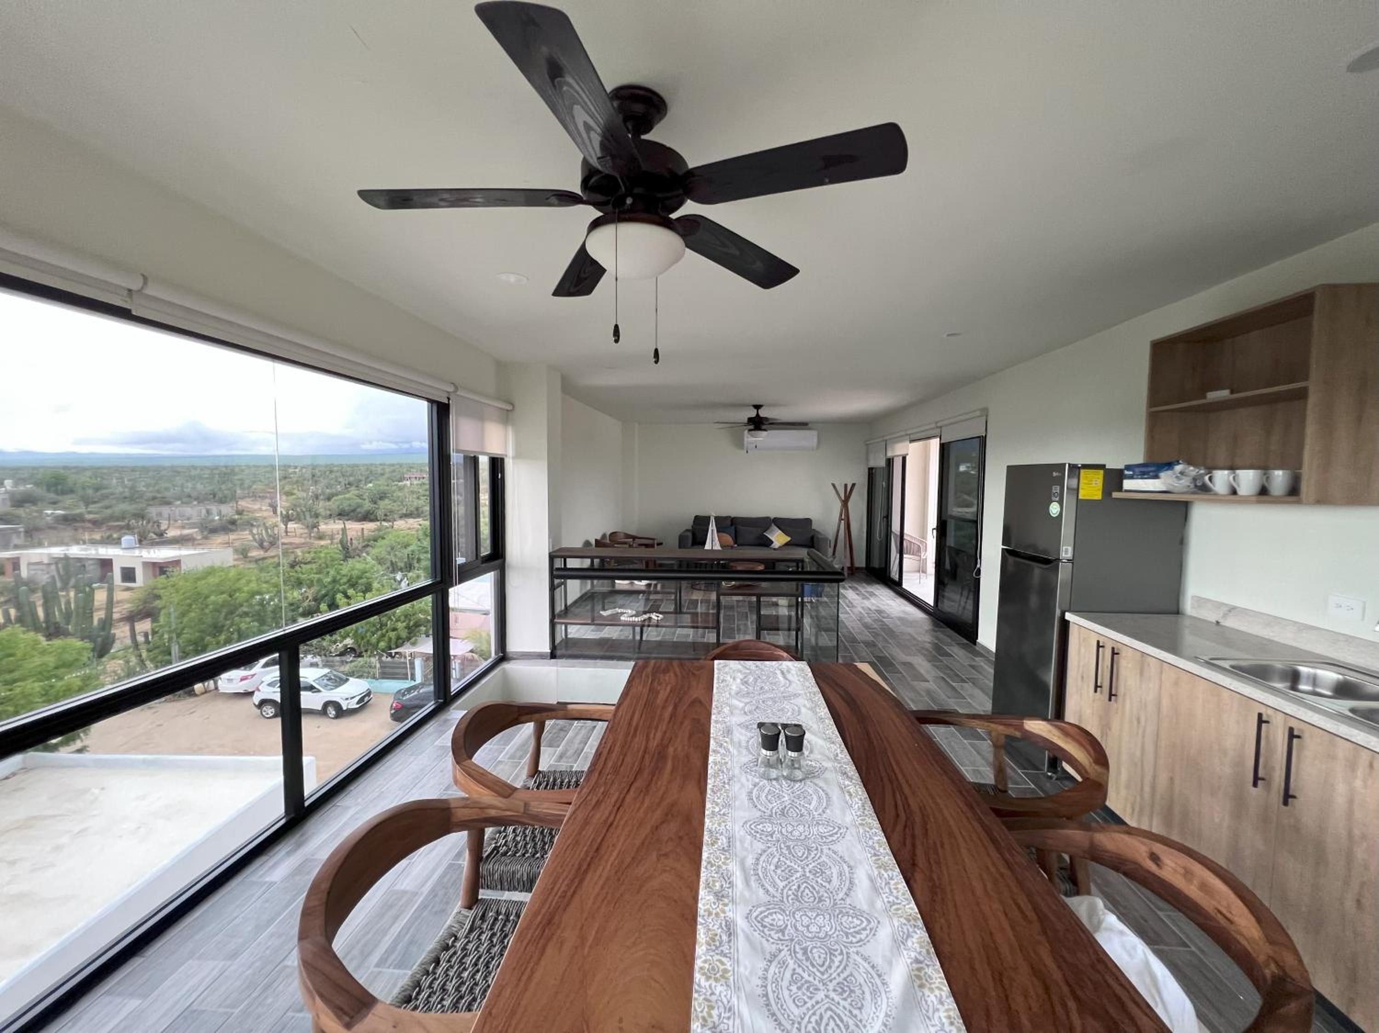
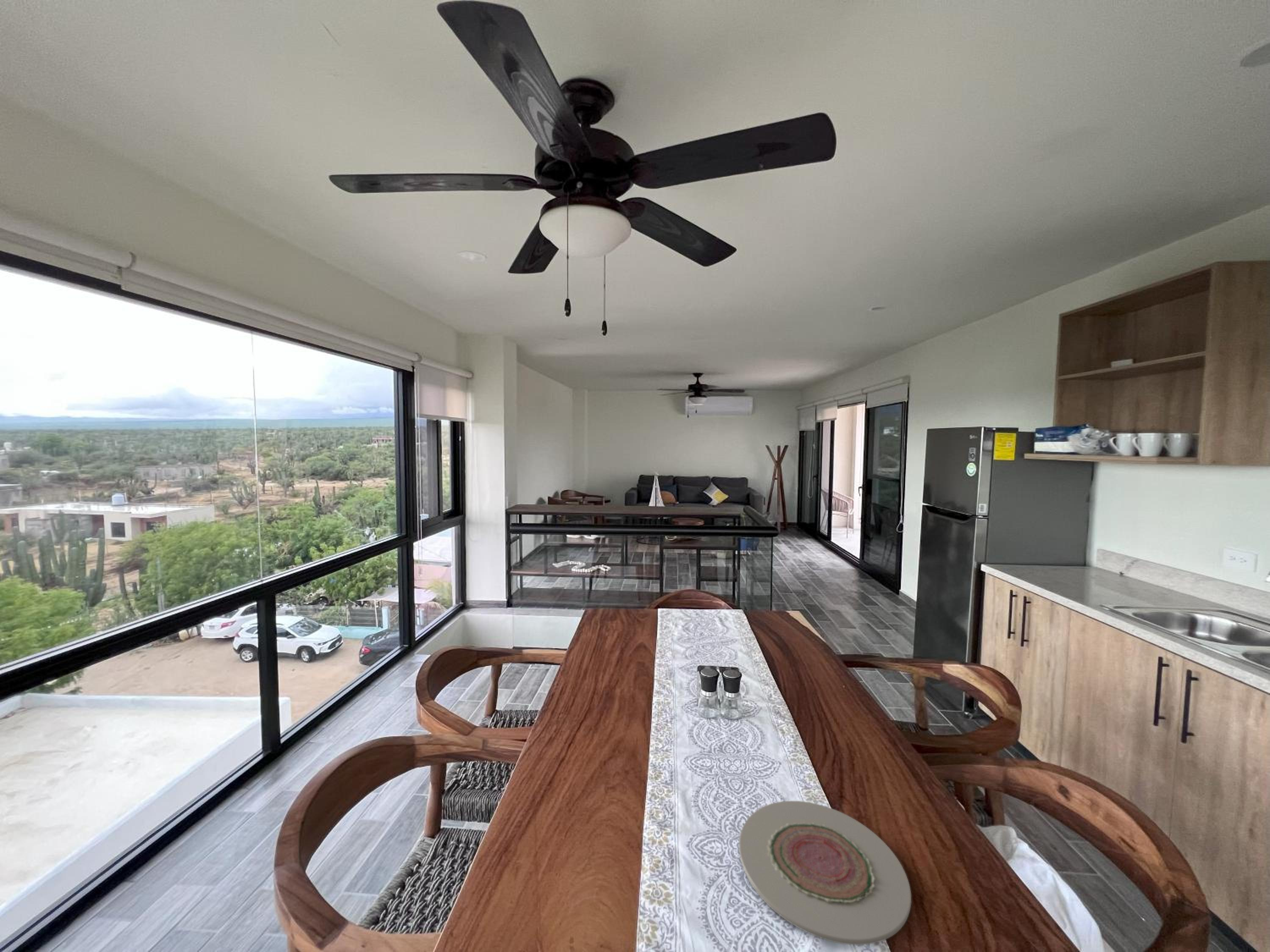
+ plate (820, 860)
